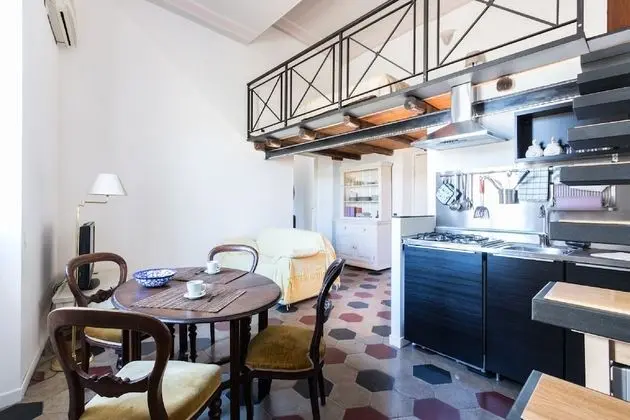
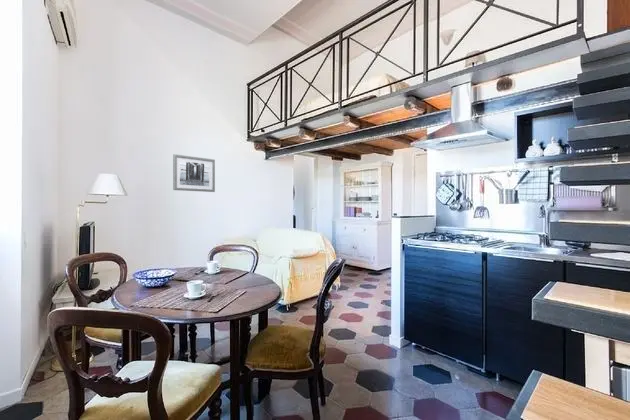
+ wall art (195, 174)
